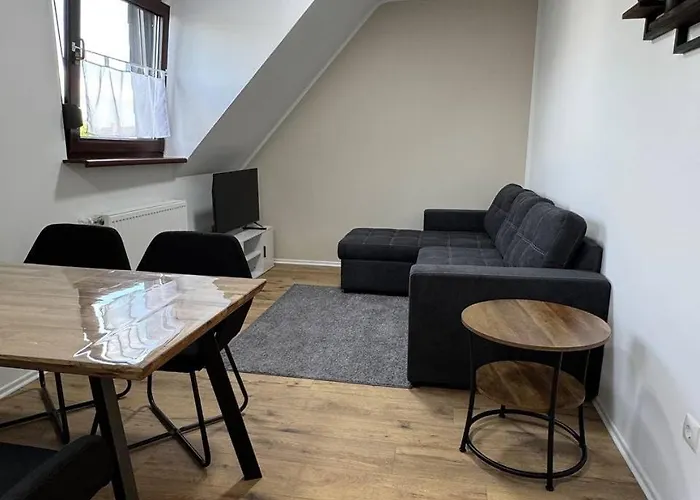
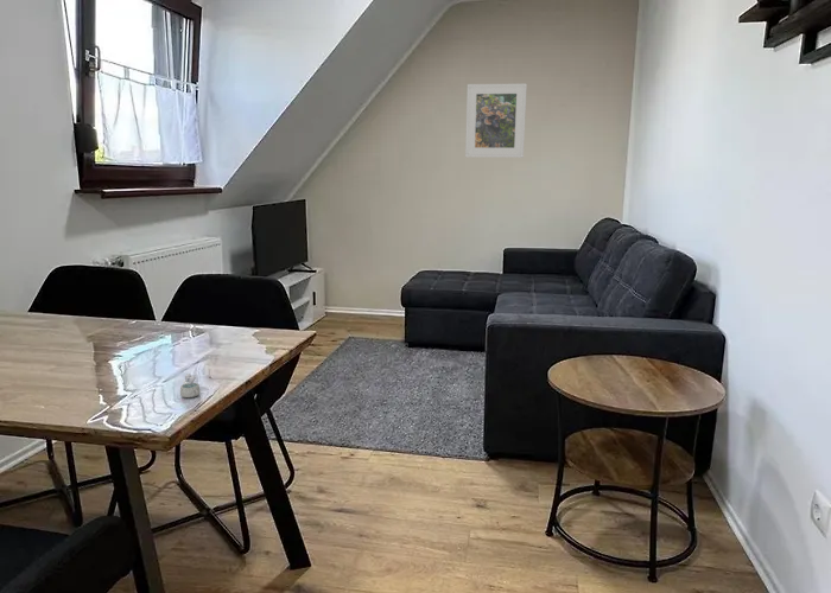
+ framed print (495, 121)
+ cup (185, 381)
